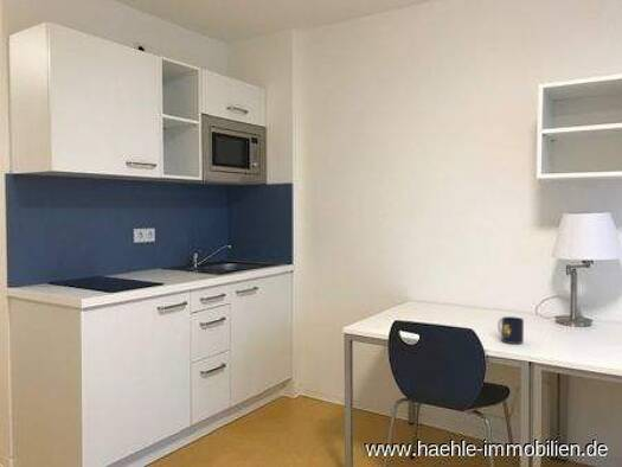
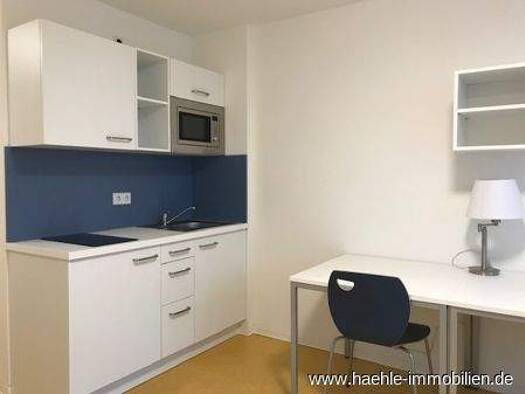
- mug (508, 328)
